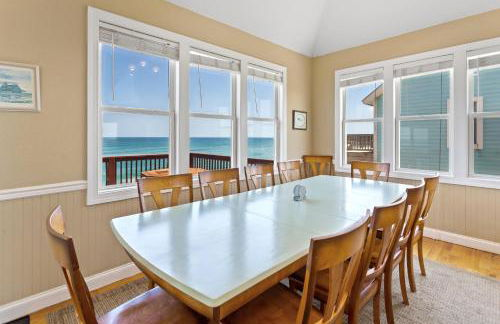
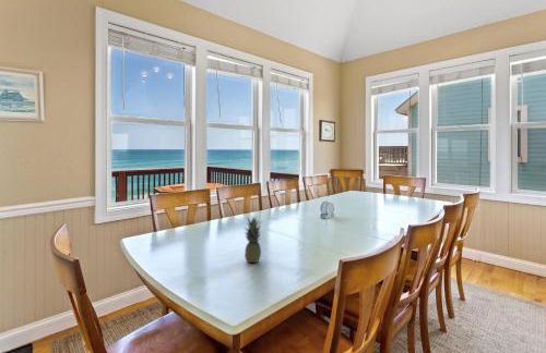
+ fruit (252, 239)
